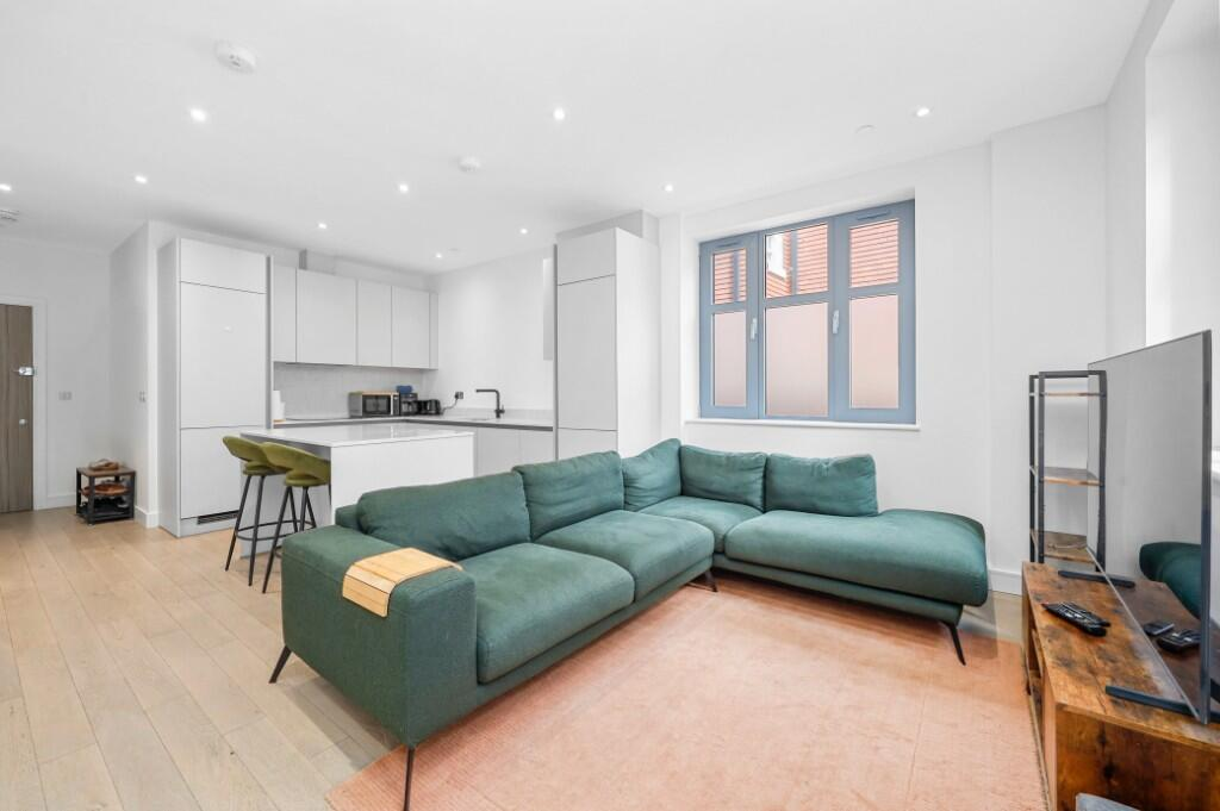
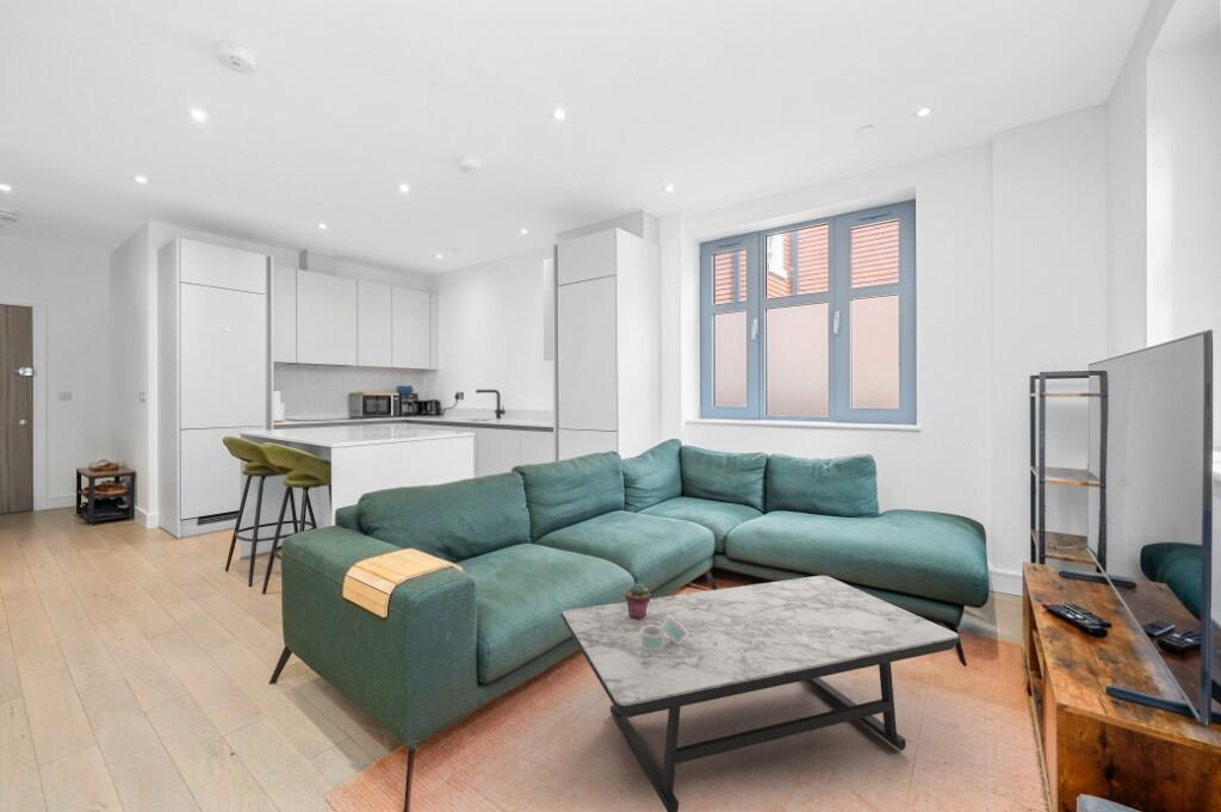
+ napkin ring (663, 628)
+ coffee table (749, 676)
+ potted succulent (637, 597)
